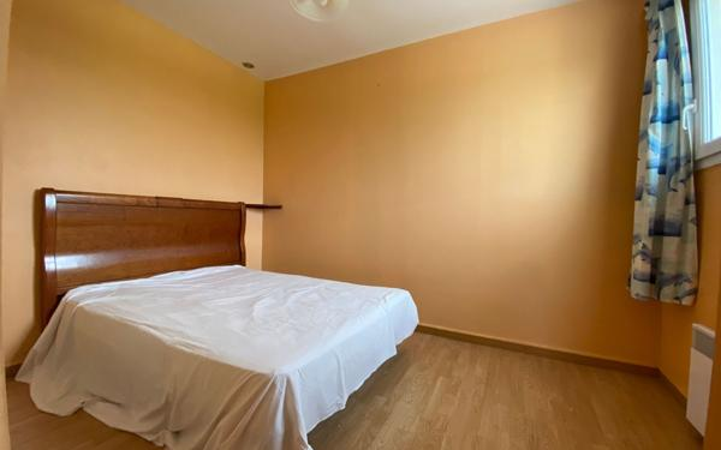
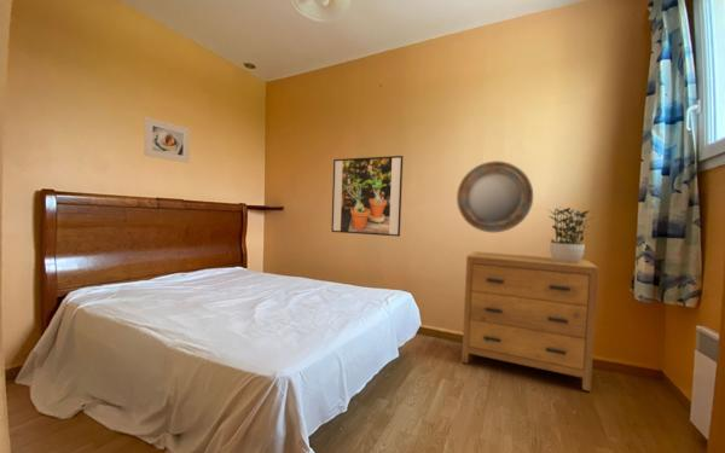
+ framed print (168, 141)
+ dresser (523, 312)
+ potted plant (568, 232)
+ home mirror (493, 197)
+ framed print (365, 196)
